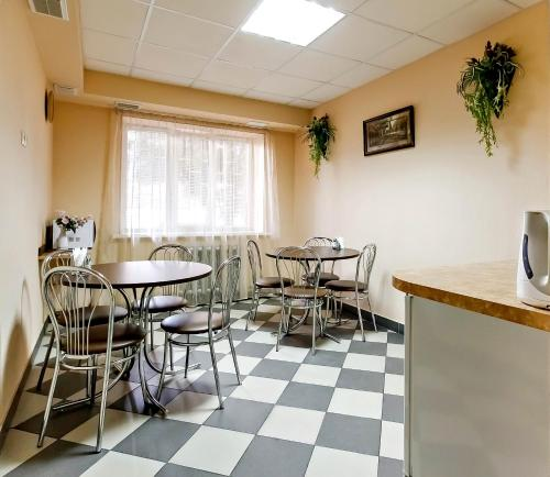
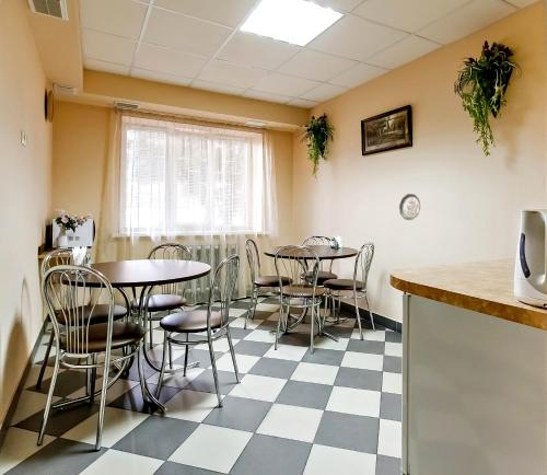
+ decorative plate (410, 207)
